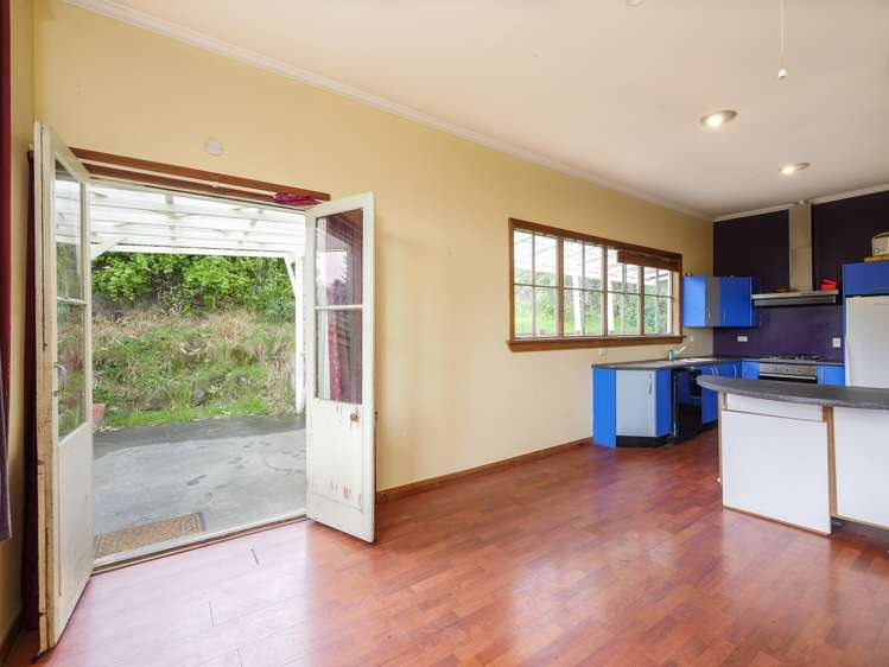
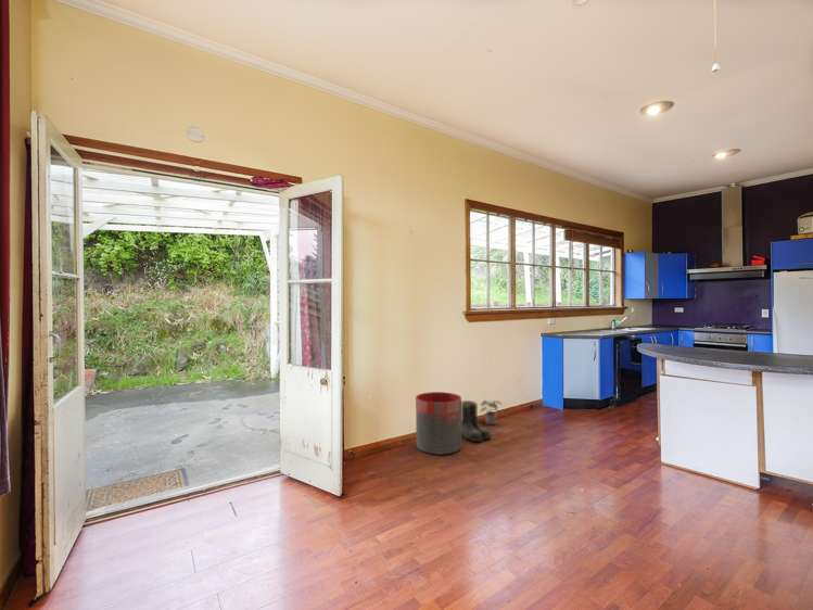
+ boots (472, 419)
+ potted plant (491, 411)
+ trash can (439, 421)
